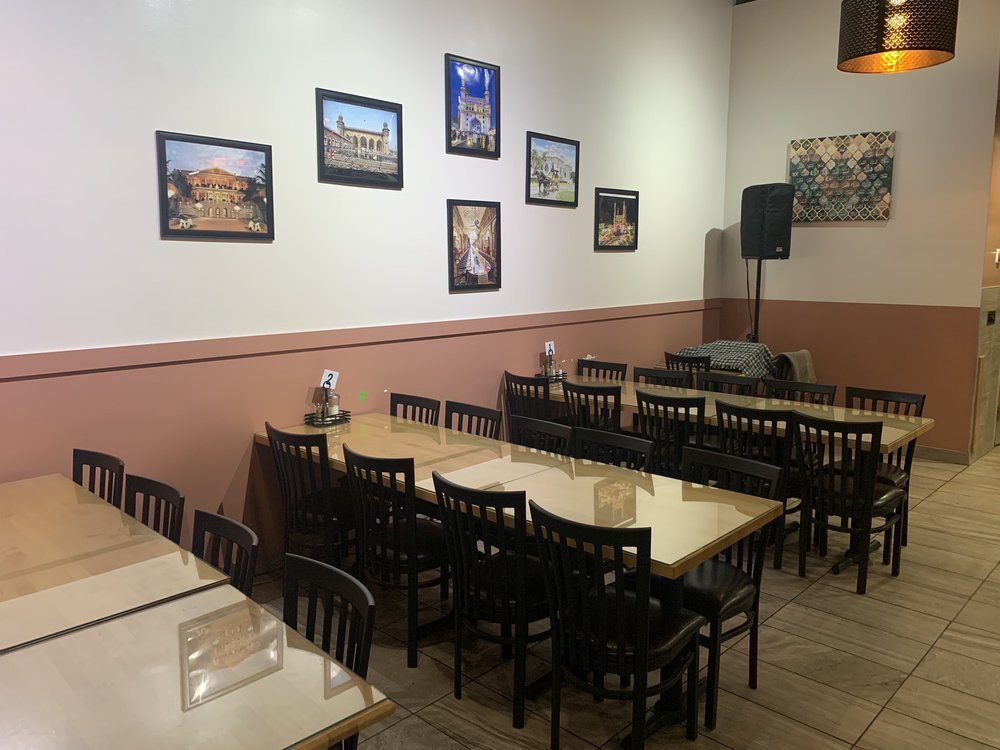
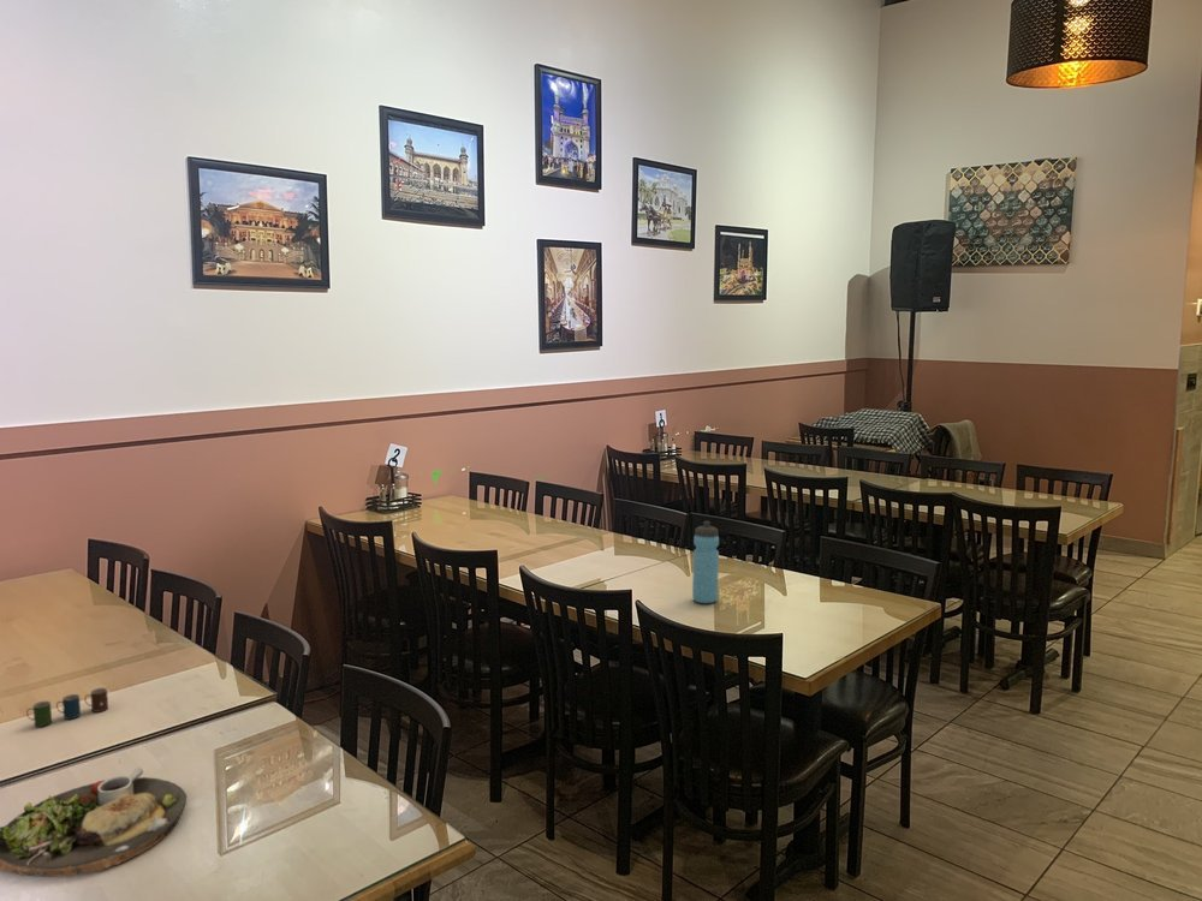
+ cup (67, 700)
+ water bottle (706, 561)
+ dinner plate (93, 810)
